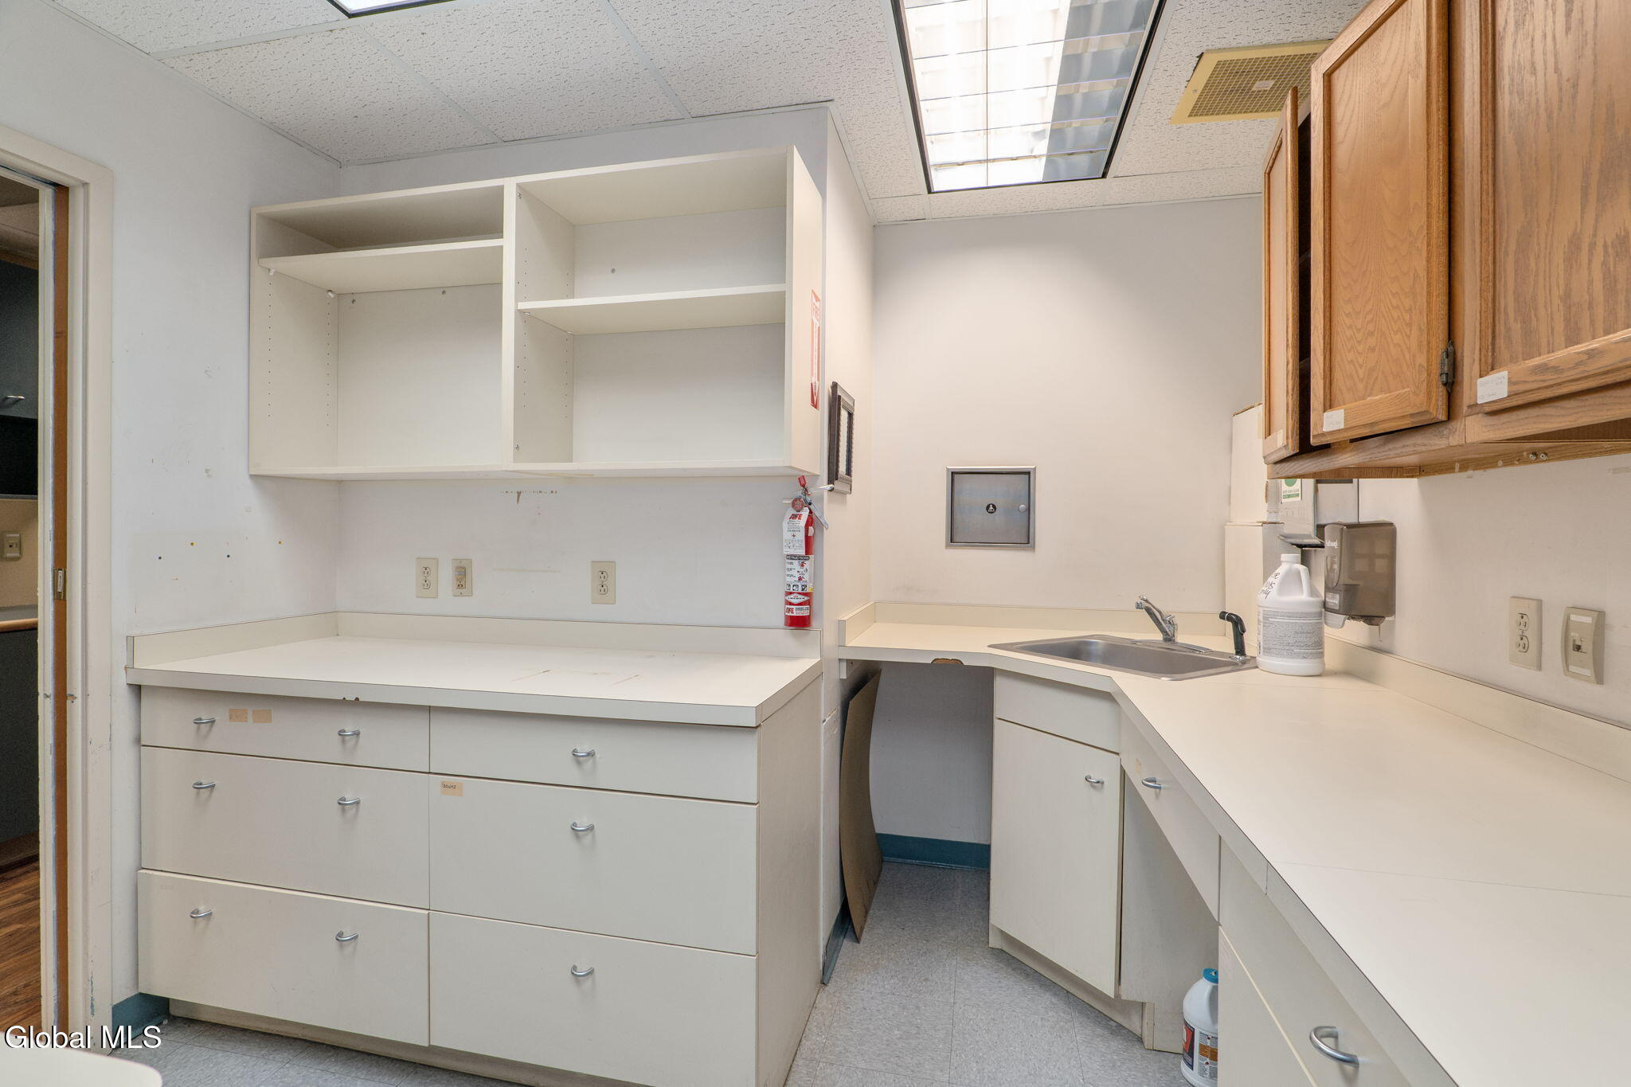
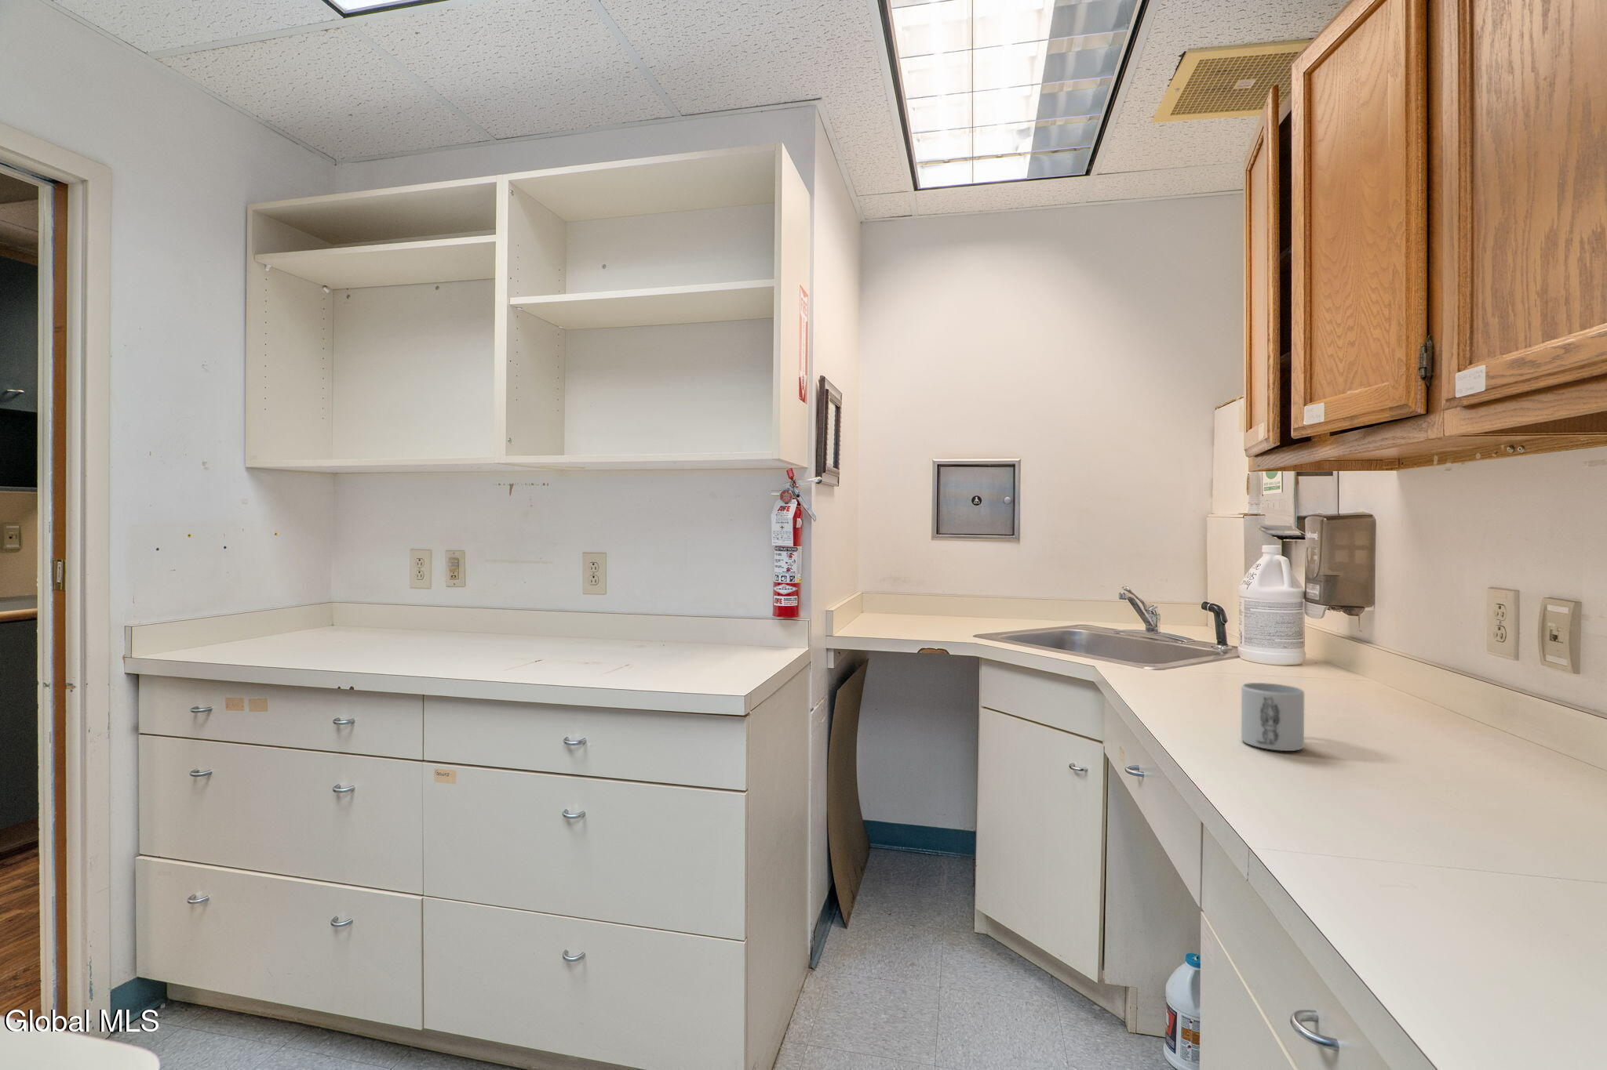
+ mug (1271, 713)
